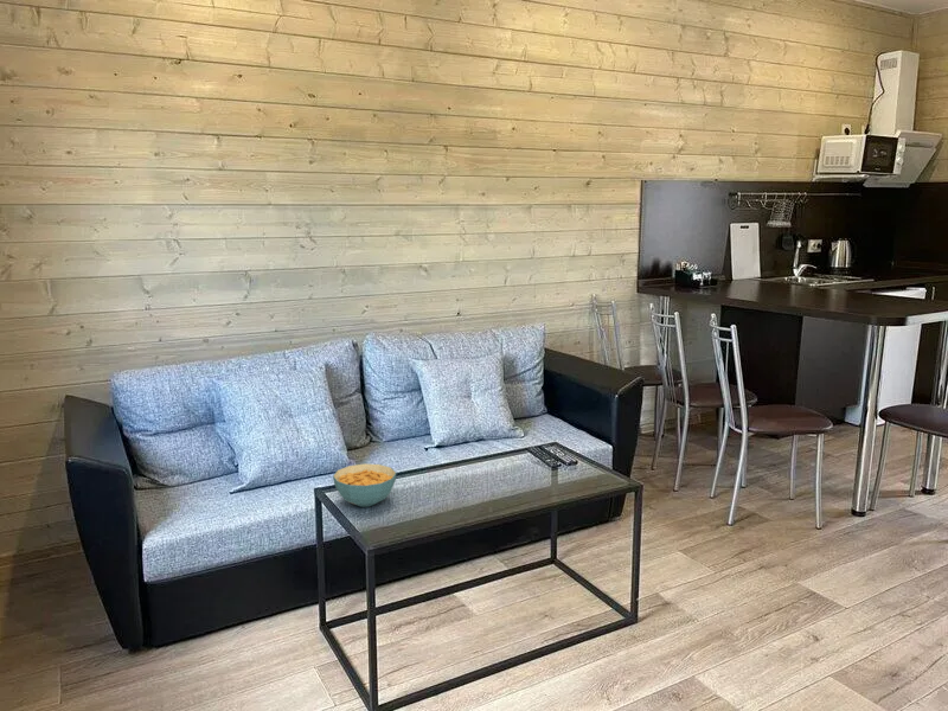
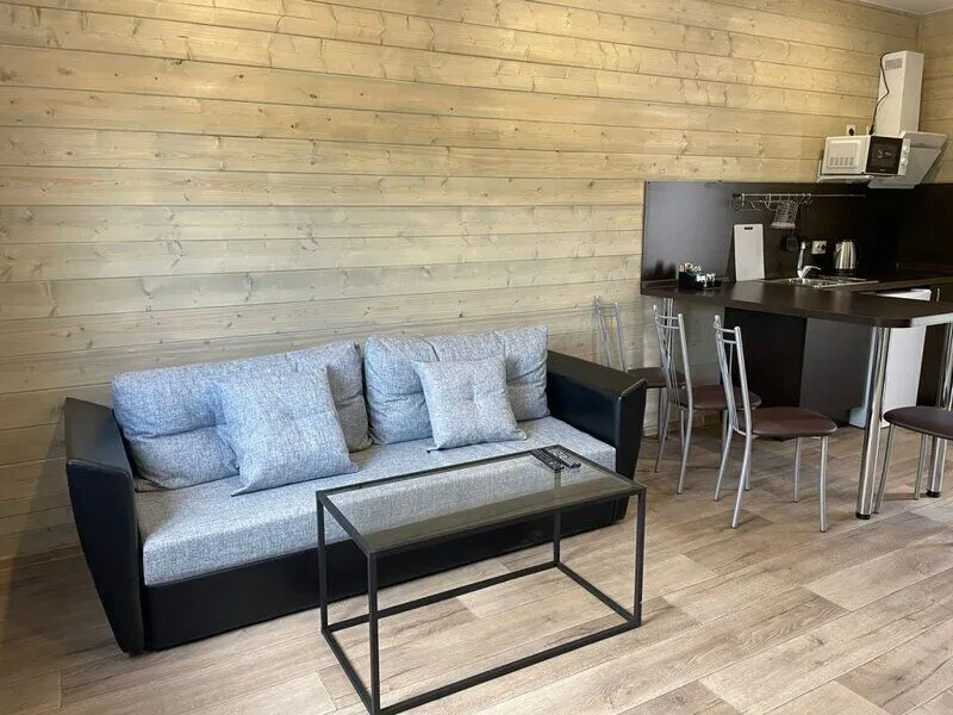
- cereal bowl (365, 488)
